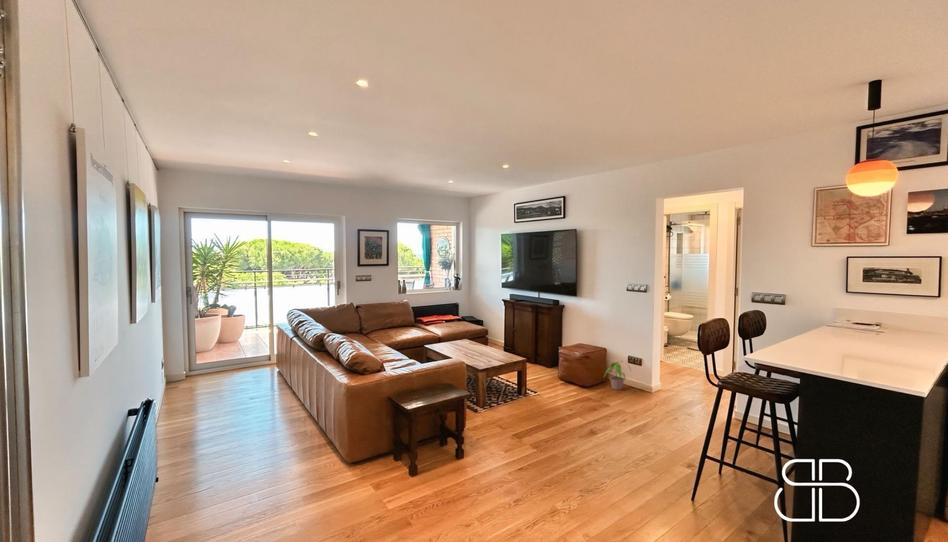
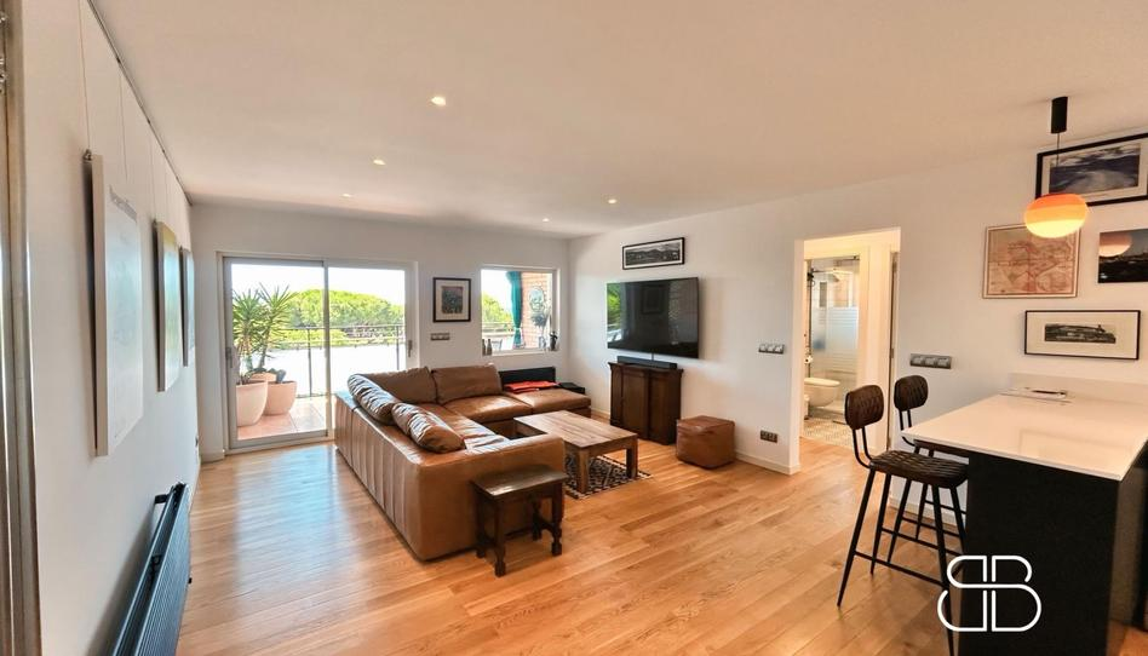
- potted plant (616, 374)
